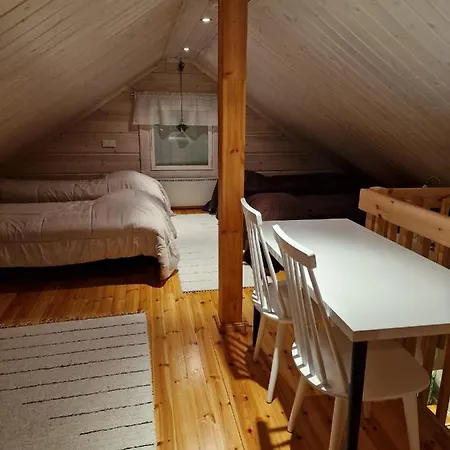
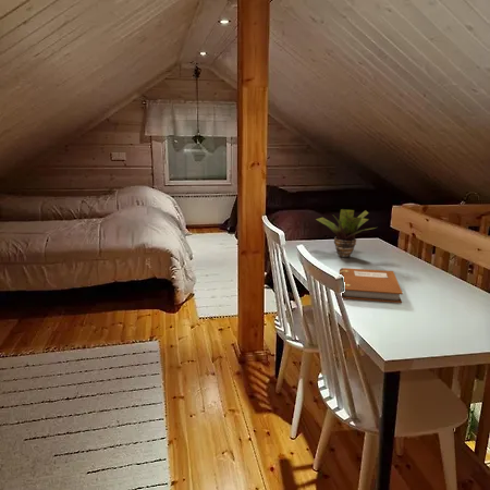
+ potted plant (346, 232)
+ notebook (367, 283)
